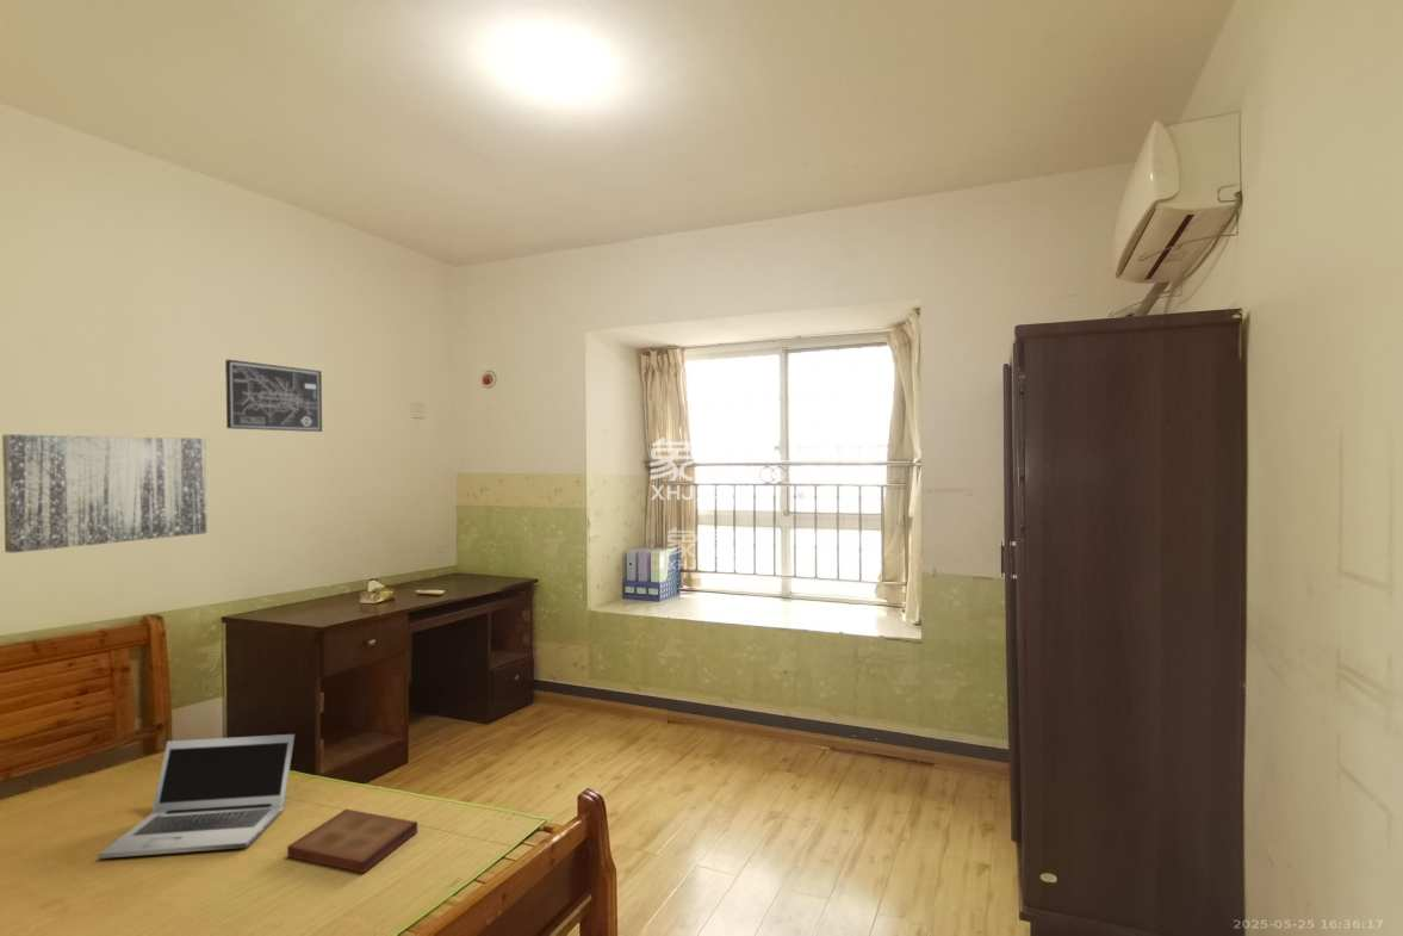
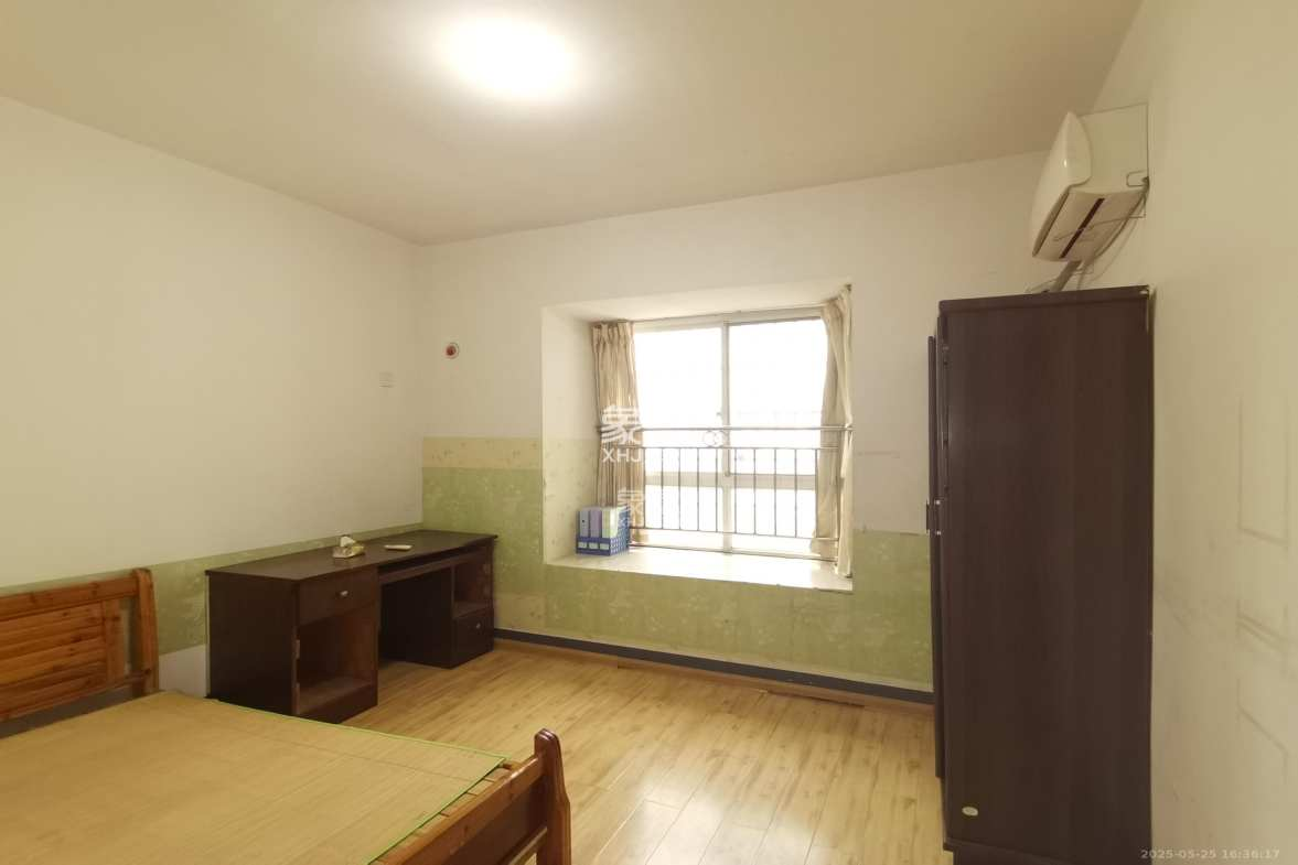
- laptop (204, 792)
- book (354, 838)
- wall art (277, 397)
- wall art (116, 489)
